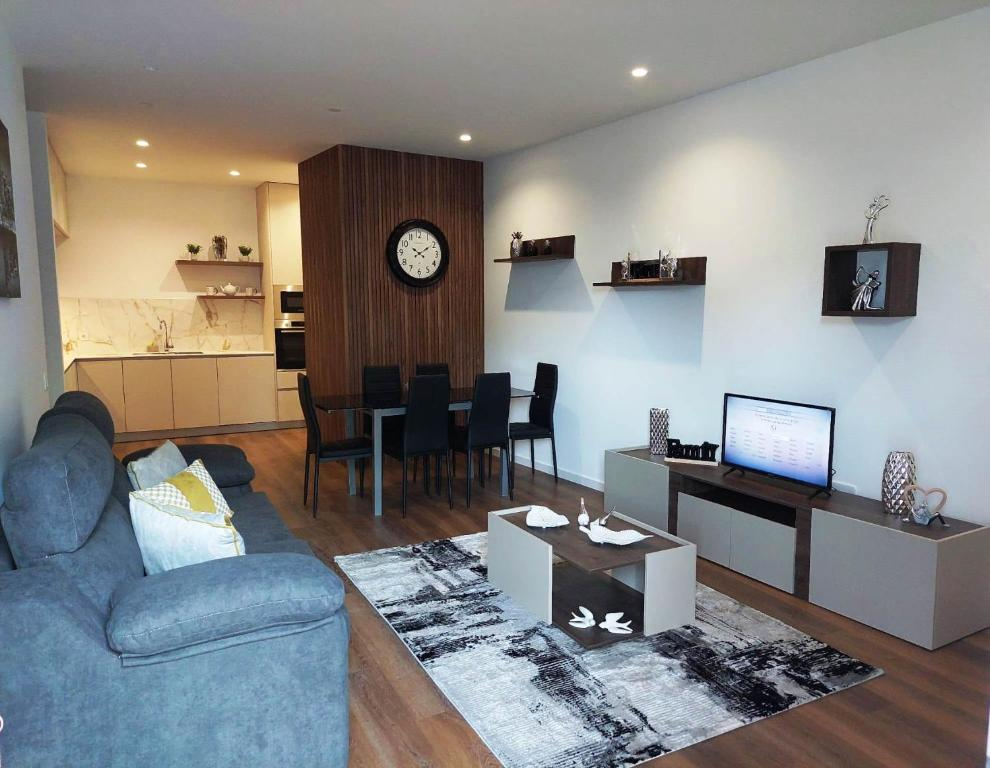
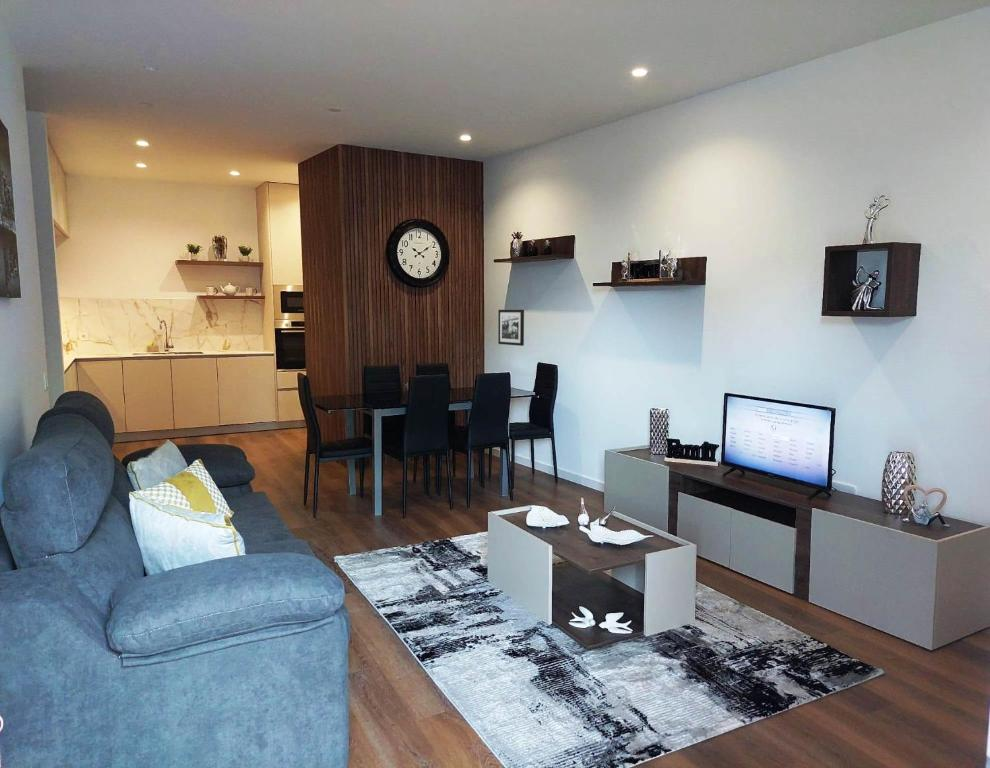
+ picture frame (510, 327)
